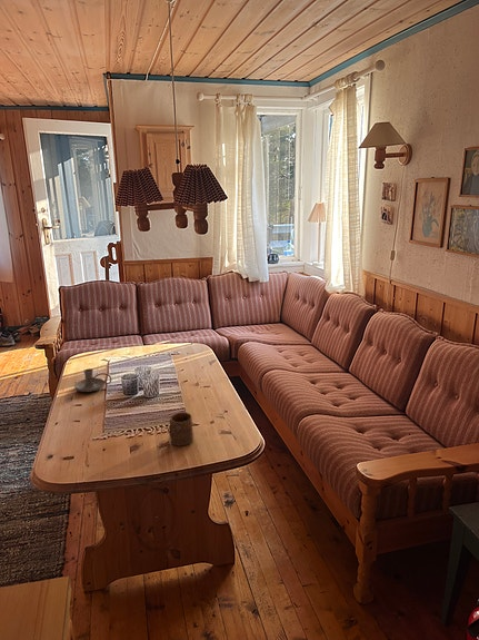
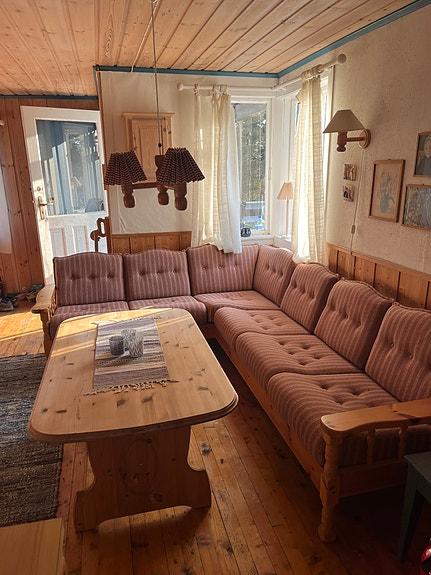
- cup (180, 429)
- candle holder (92, 378)
